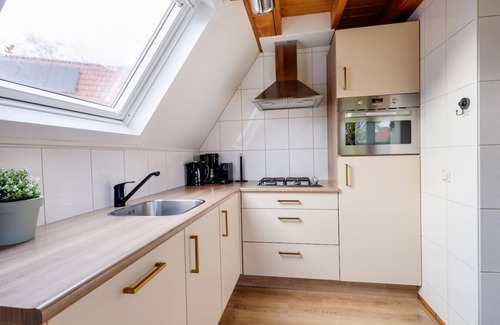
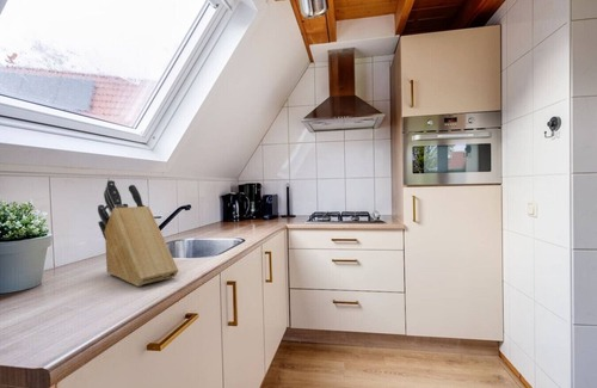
+ knife block (133, 226)
